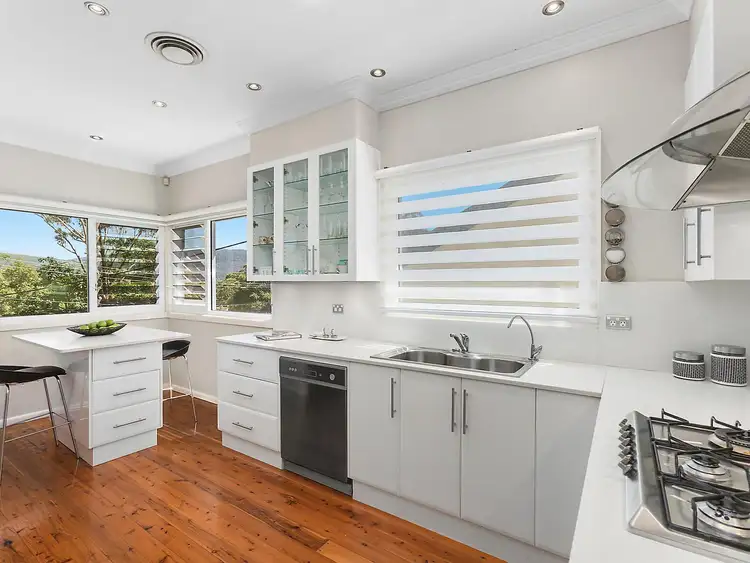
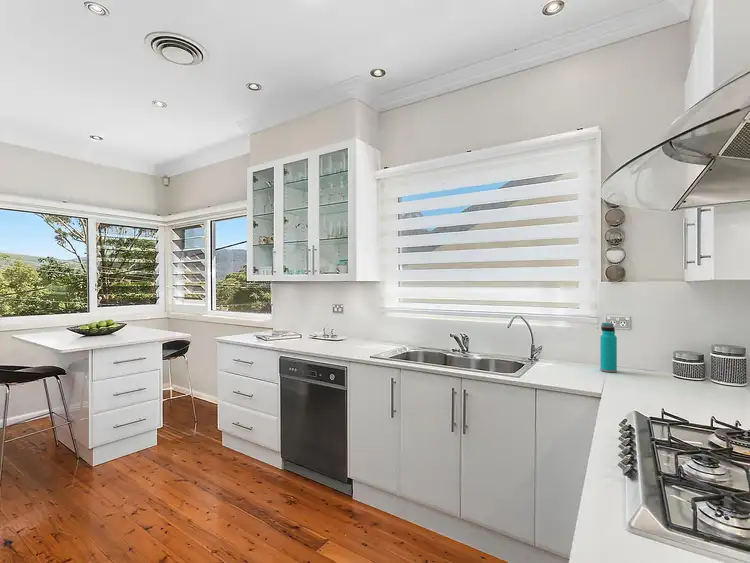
+ water bottle (608, 346)
